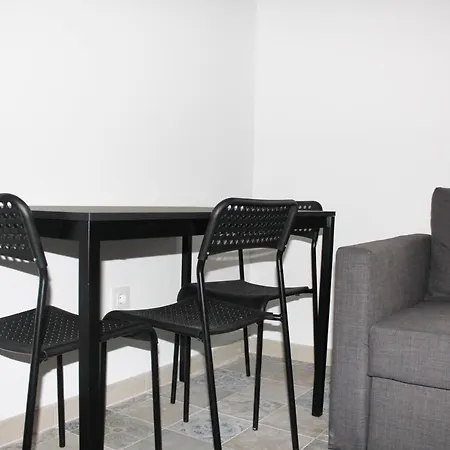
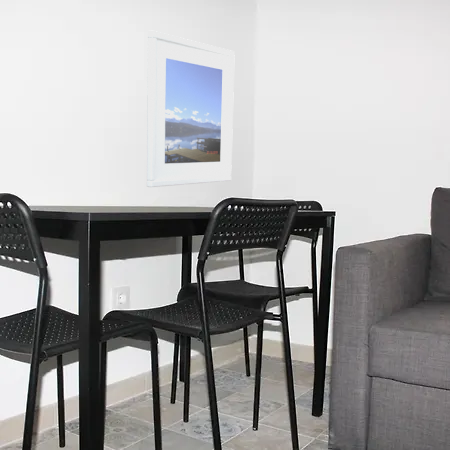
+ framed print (194, 113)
